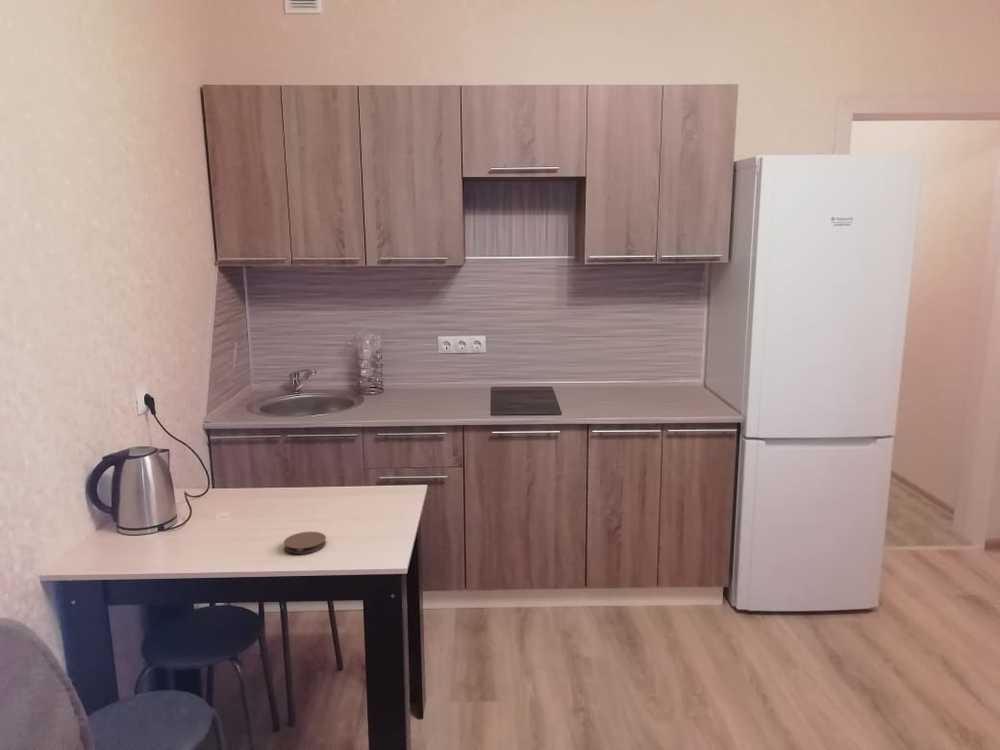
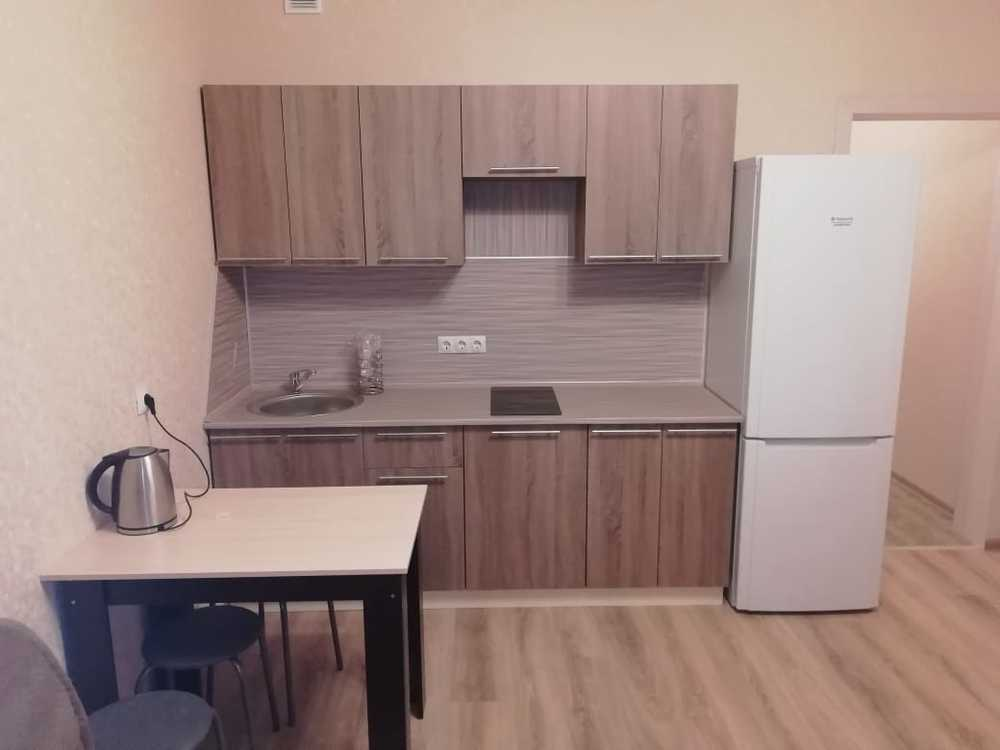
- coaster (305, 542)
